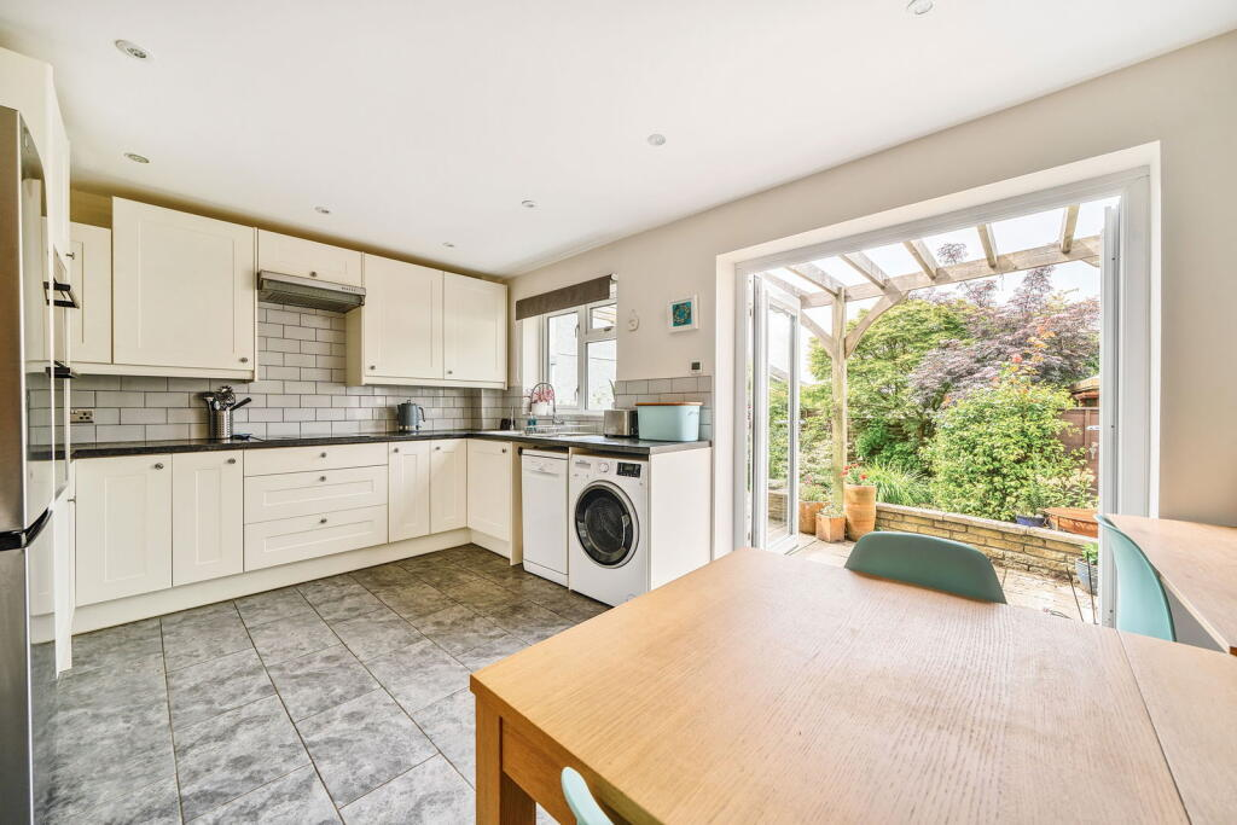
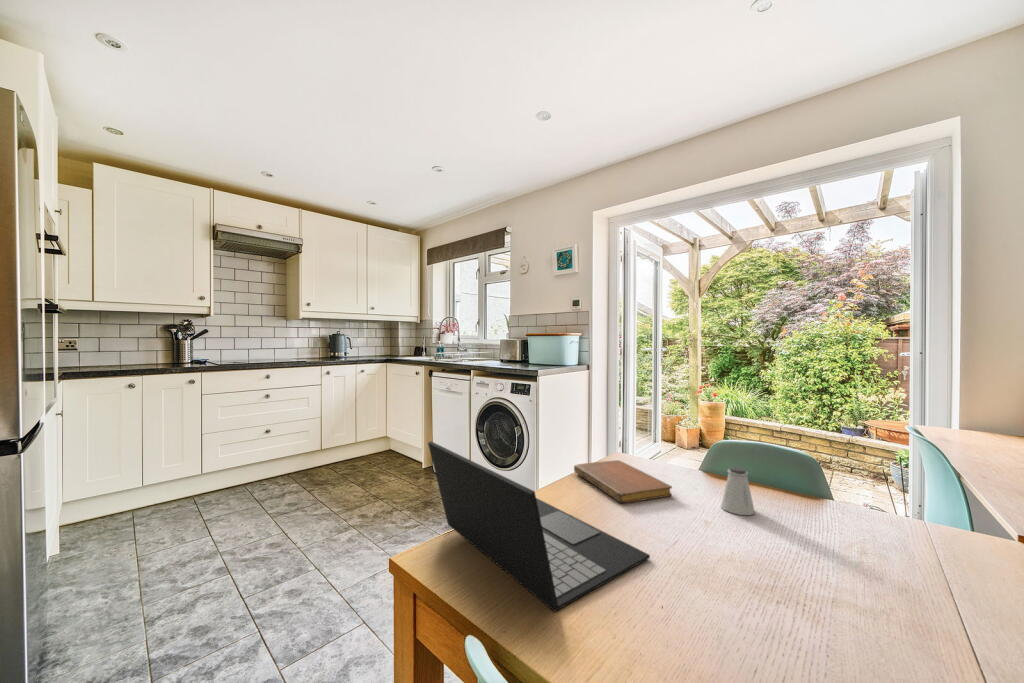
+ saltshaker (737, 488)
+ notebook (619, 478)
+ laptop (531, 496)
